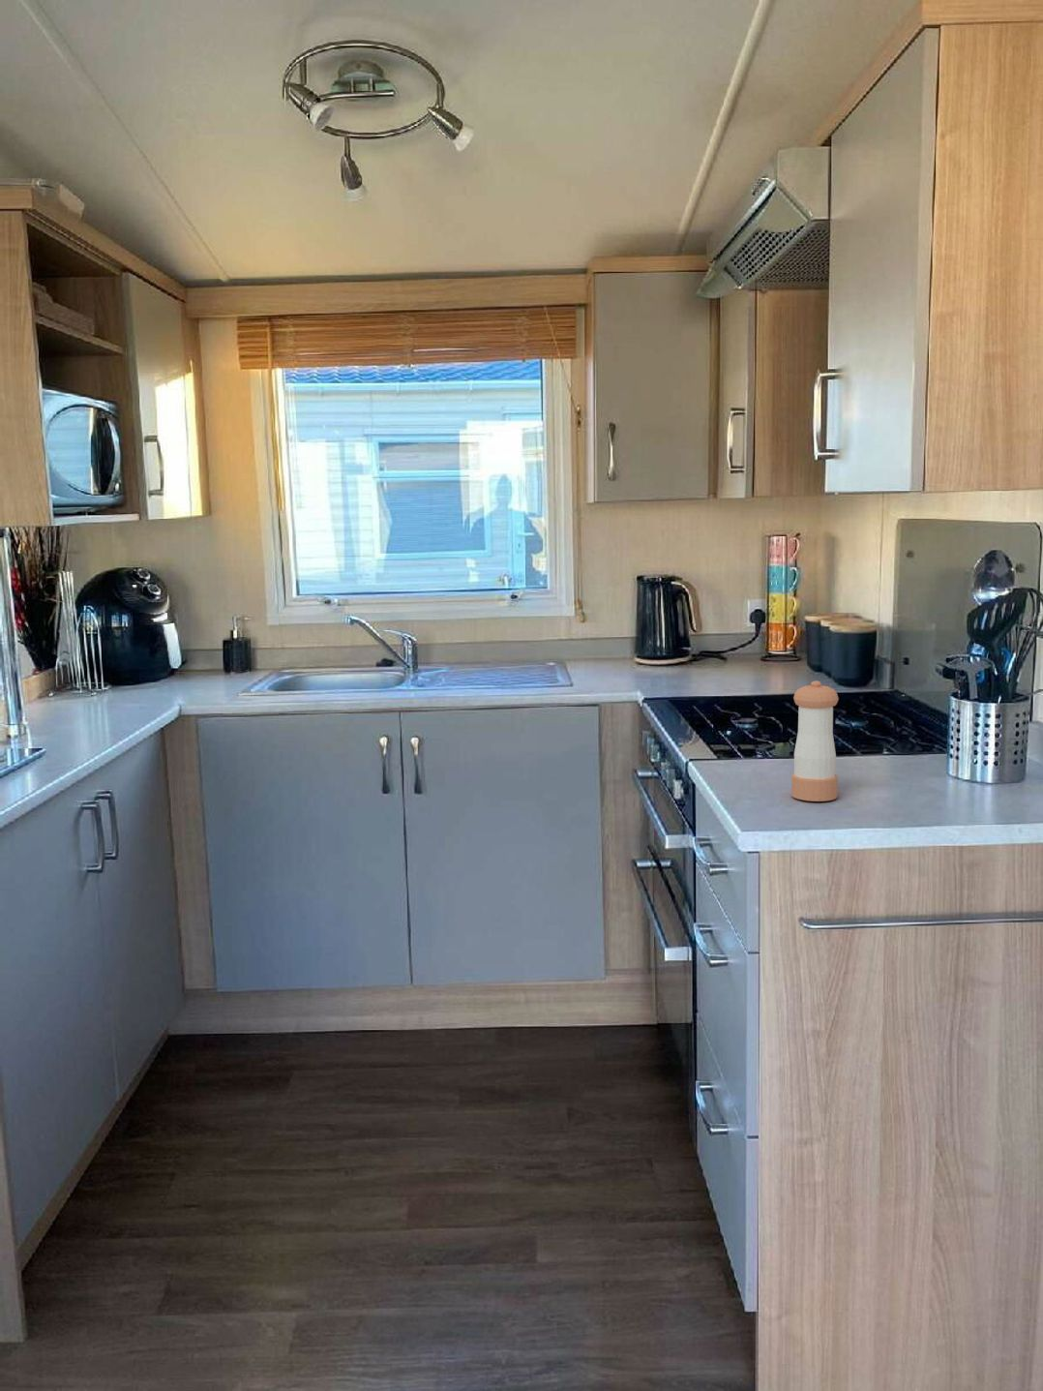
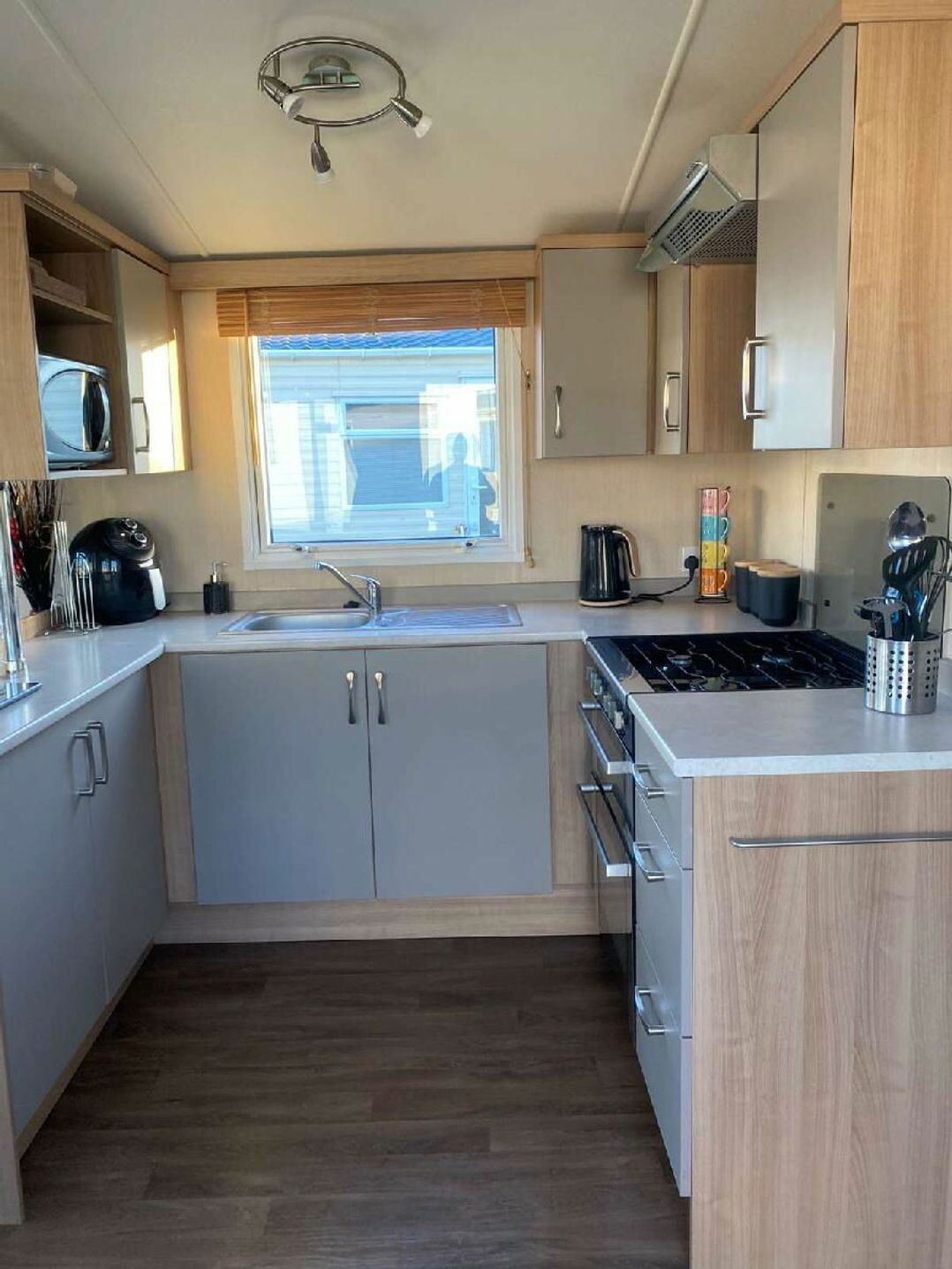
- pepper shaker (815, 739)
